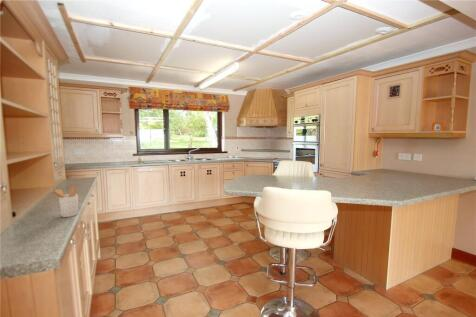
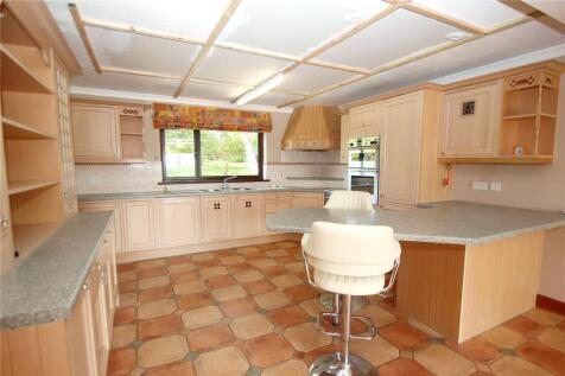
- utensil holder (64, 201)
